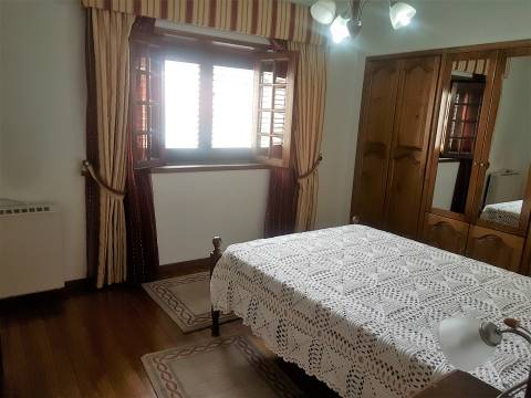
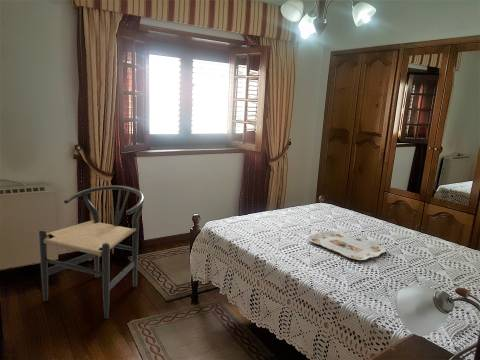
+ chair (101, 243)
+ serving tray (345, 244)
